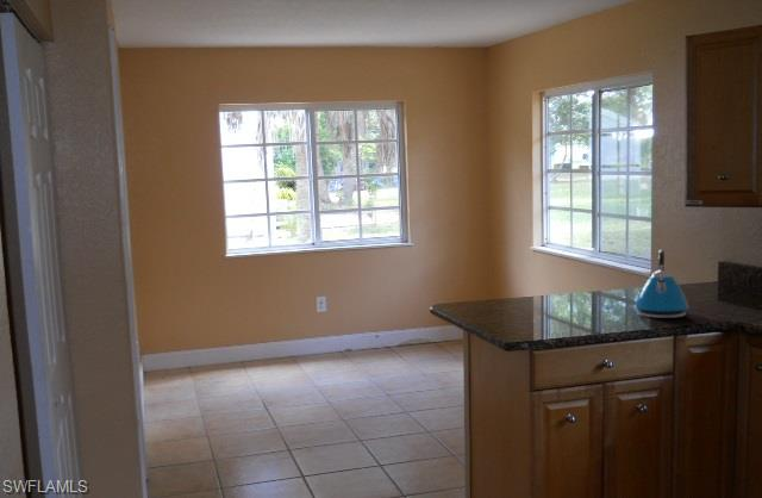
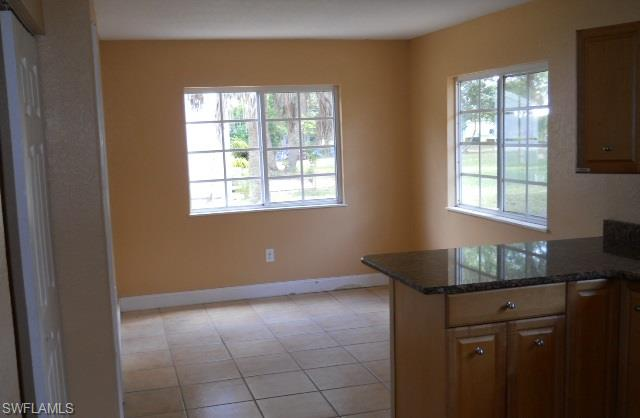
- kettle (661, 281)
